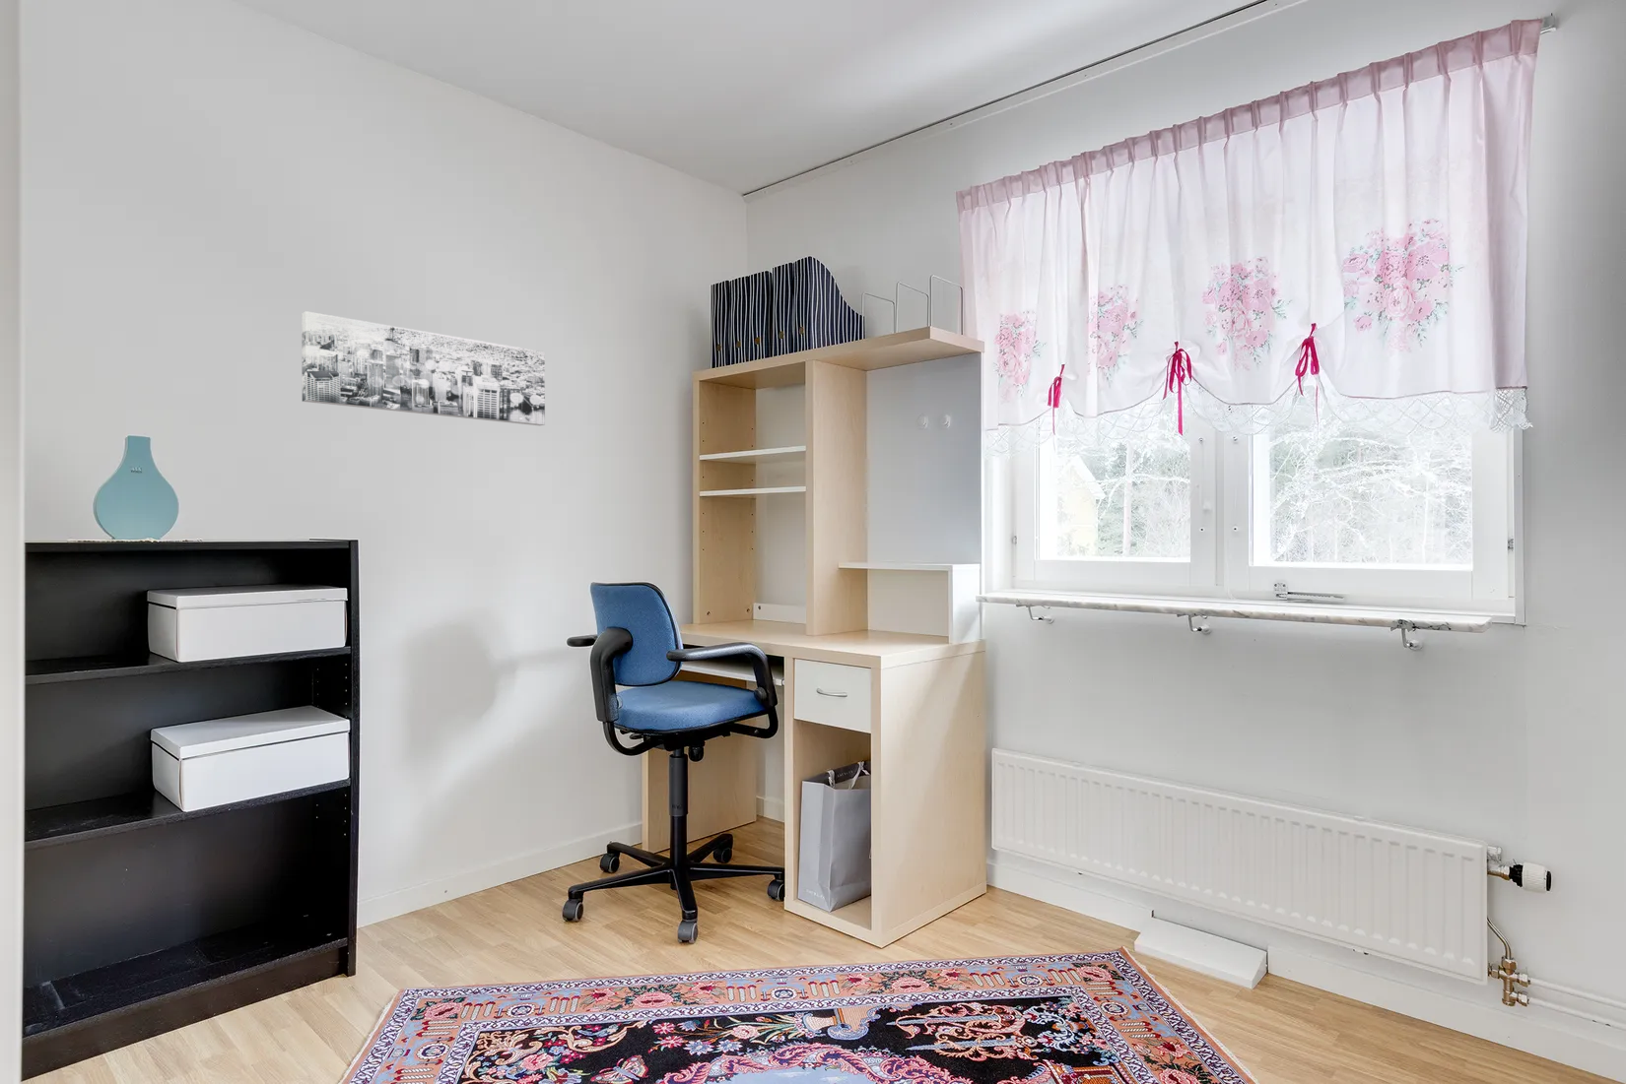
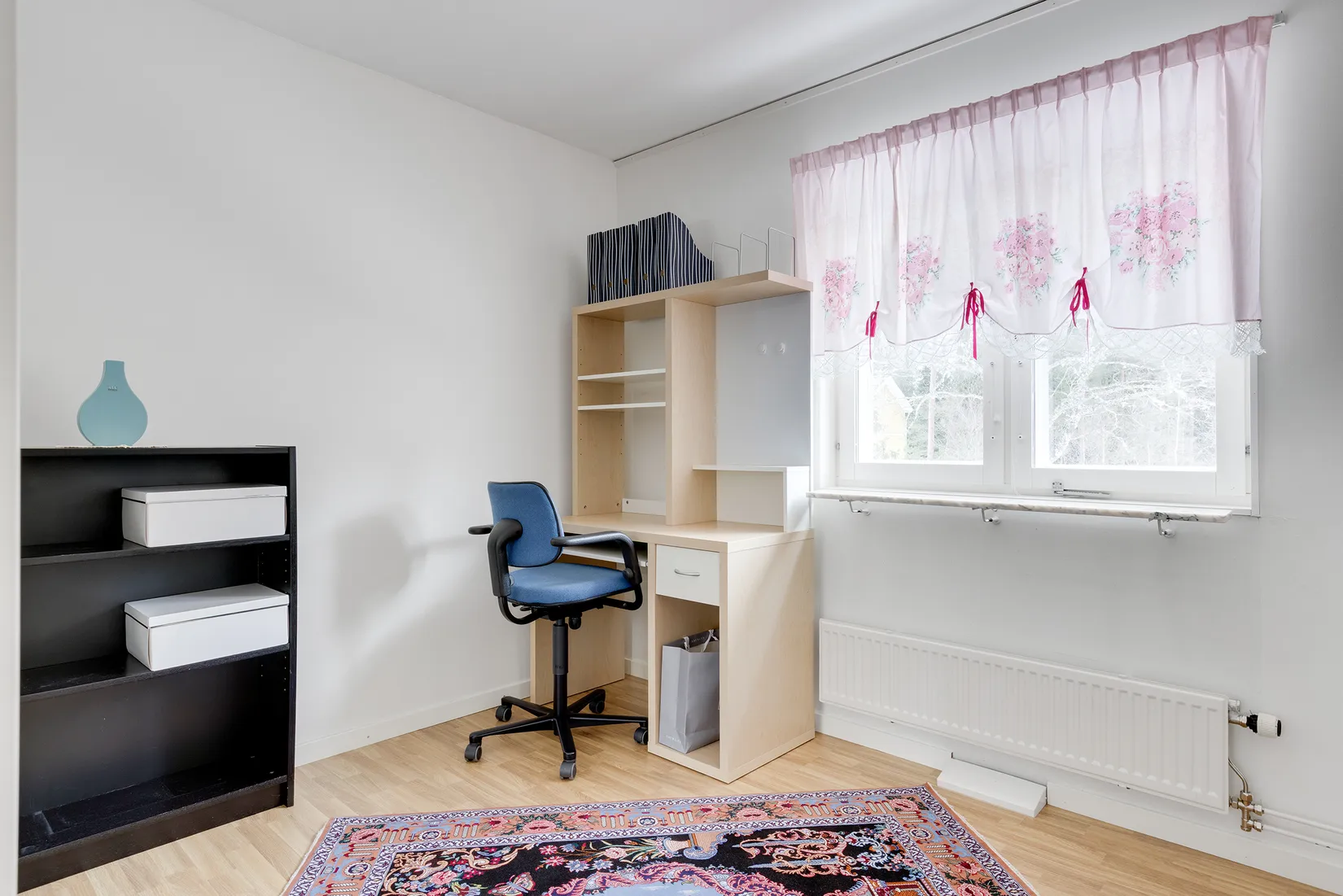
- wall art (433, 374)
